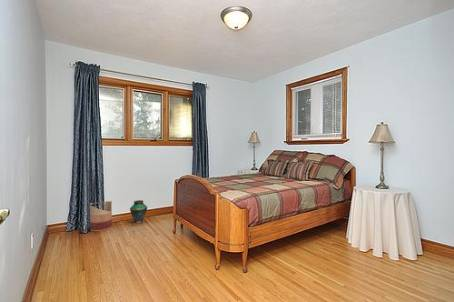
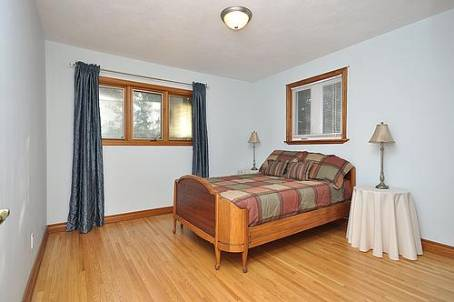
- basket (101, 215)
- vase (138, 211)
